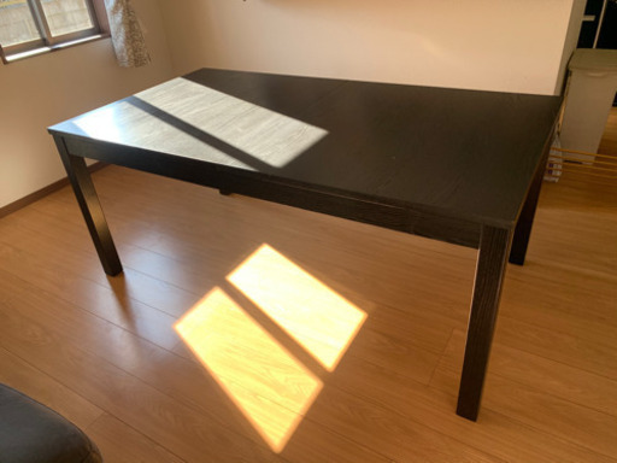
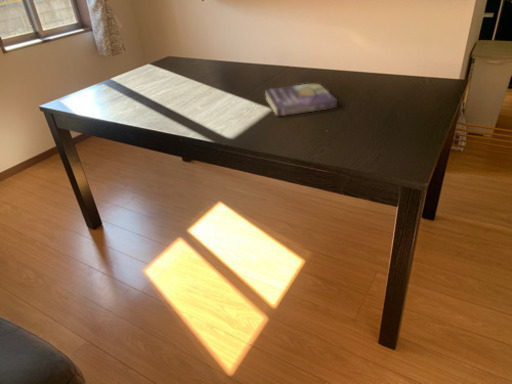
+ book (300, 97)
